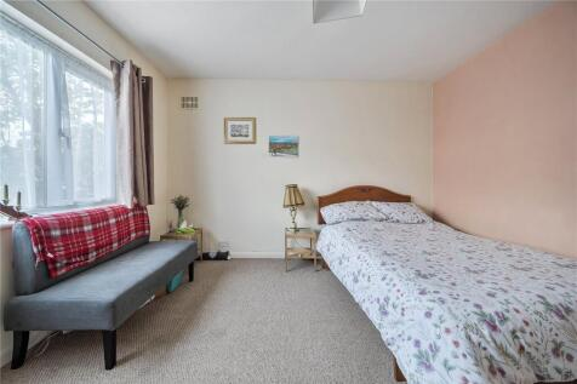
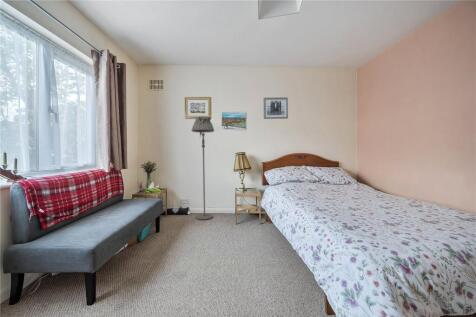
+ wall art (275, 108)
+ floor lamp (203, 167)
